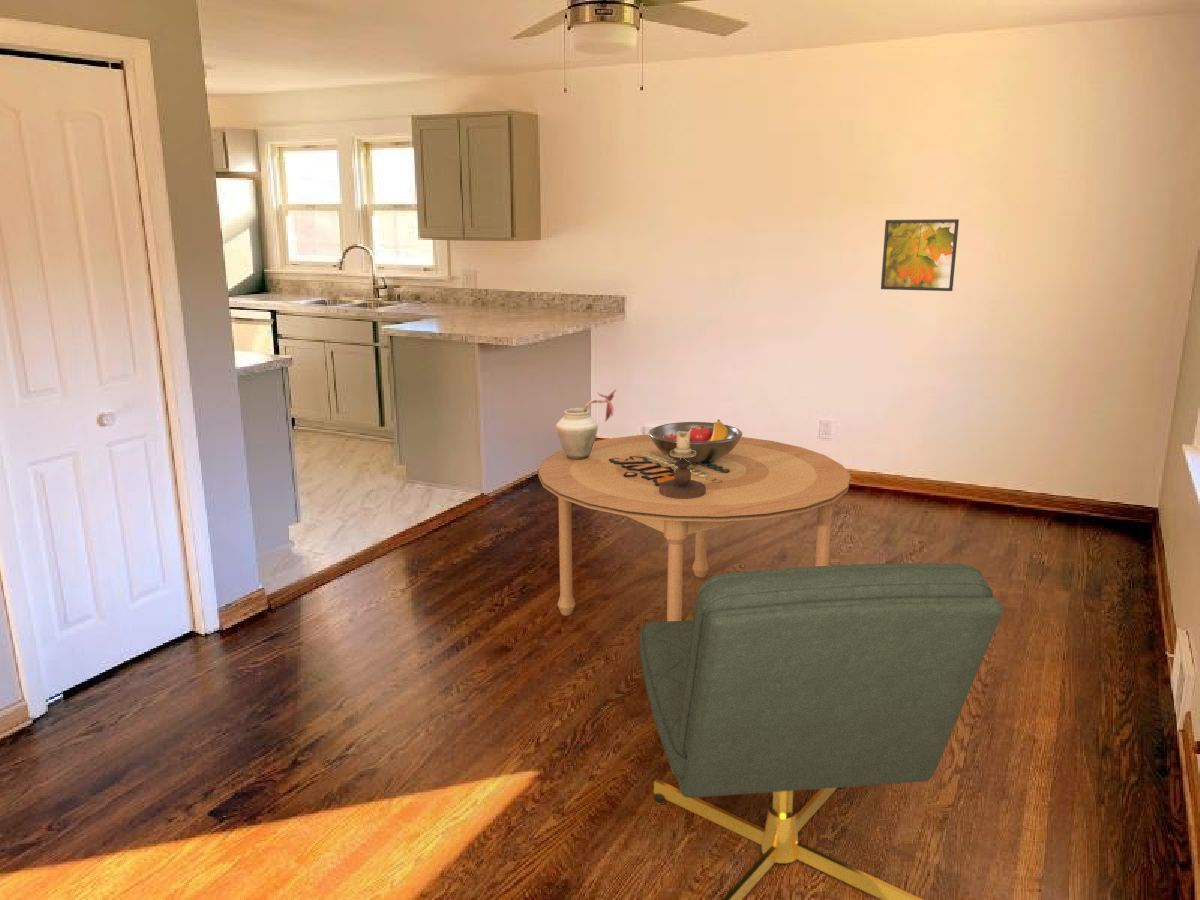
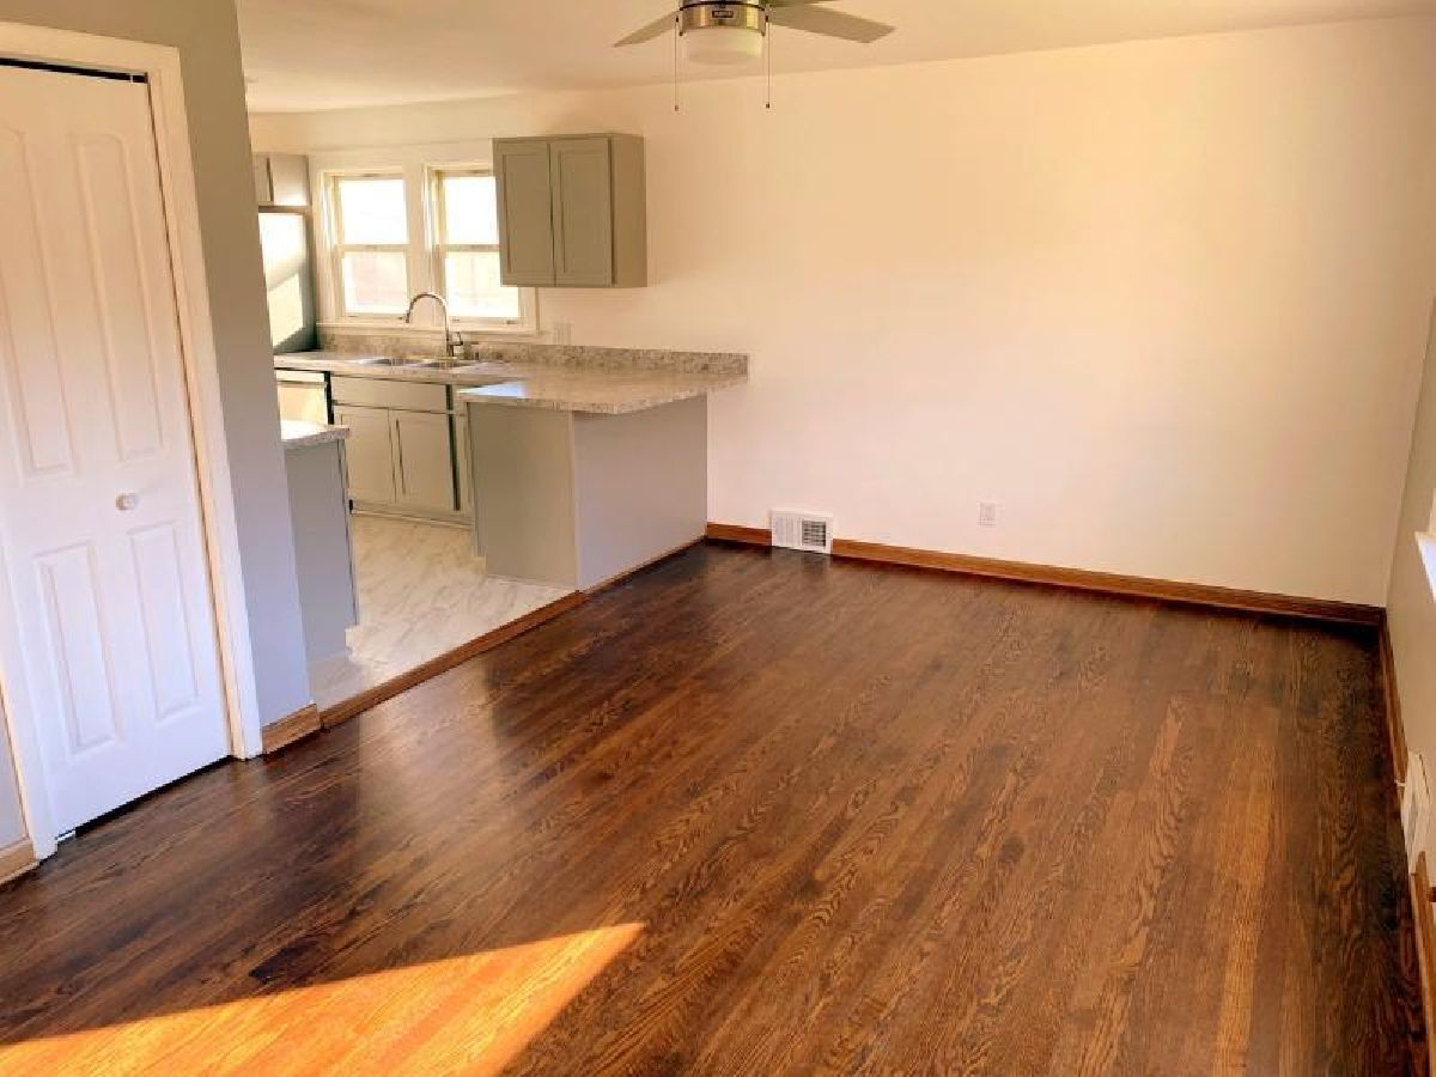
- vase (586, 422)
- fruit bowl (695, 443)
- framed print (918, 255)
- dining chair (784, 688)
- dining table (695, 546)
- candlestick (682, 461)
